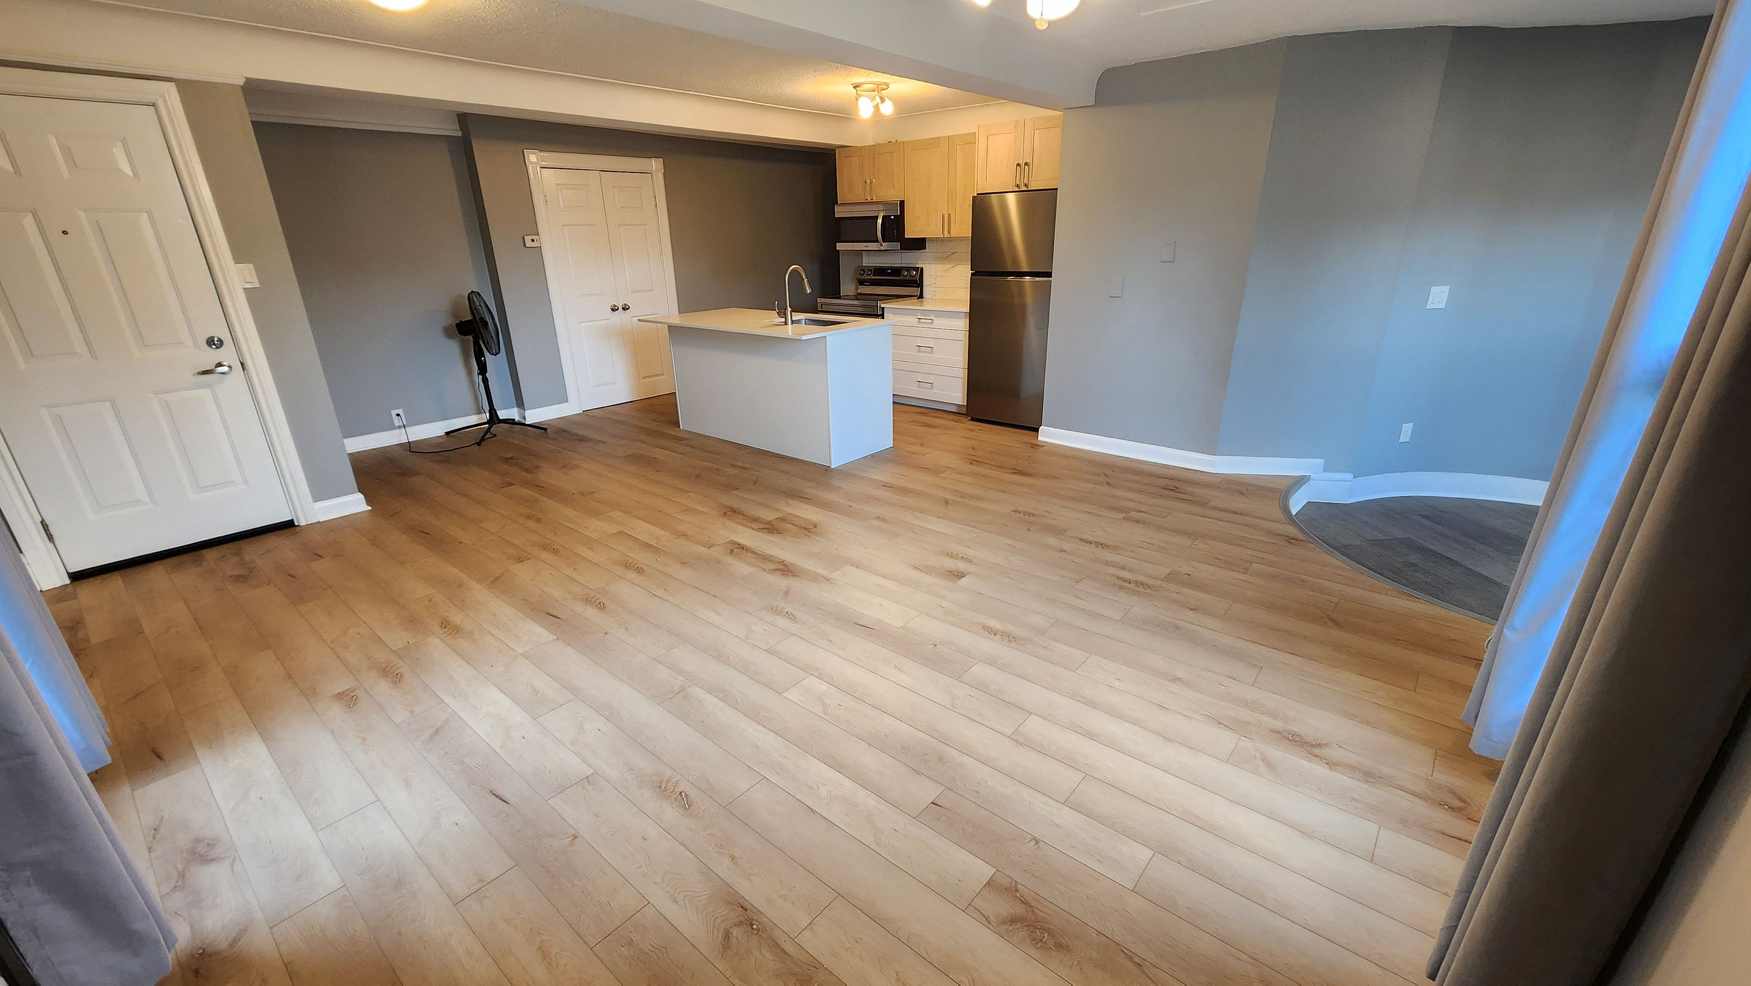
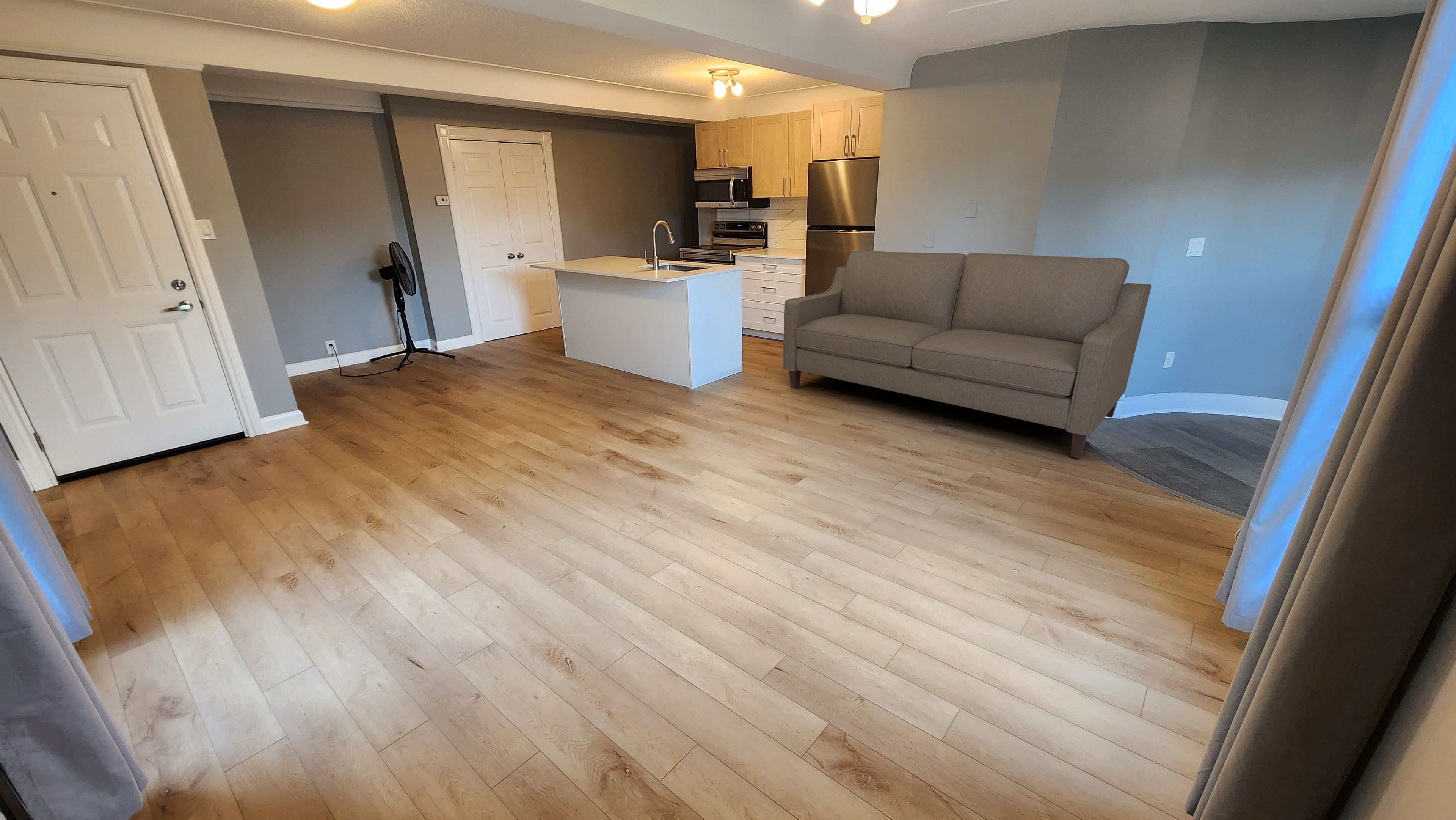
+ sofa (945, 330)
